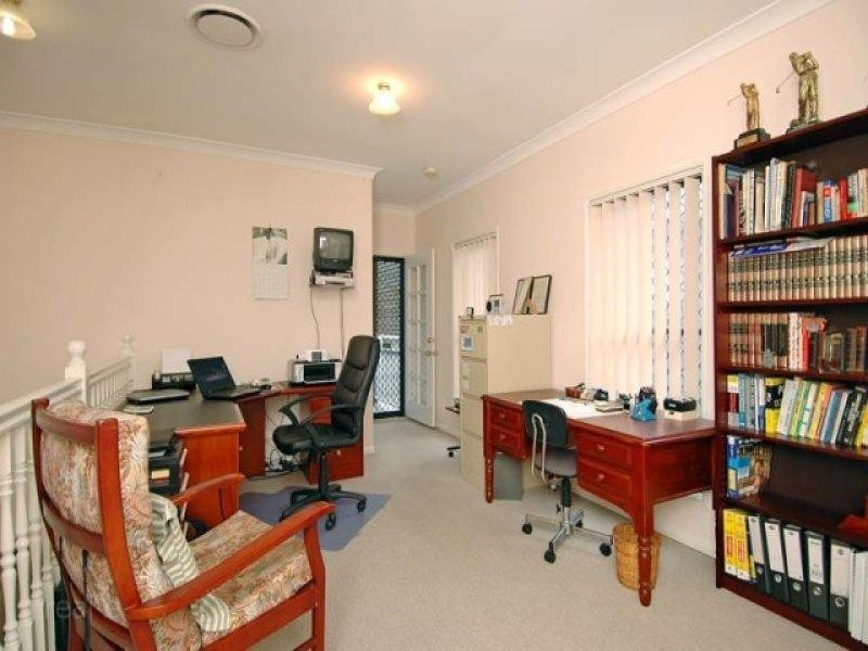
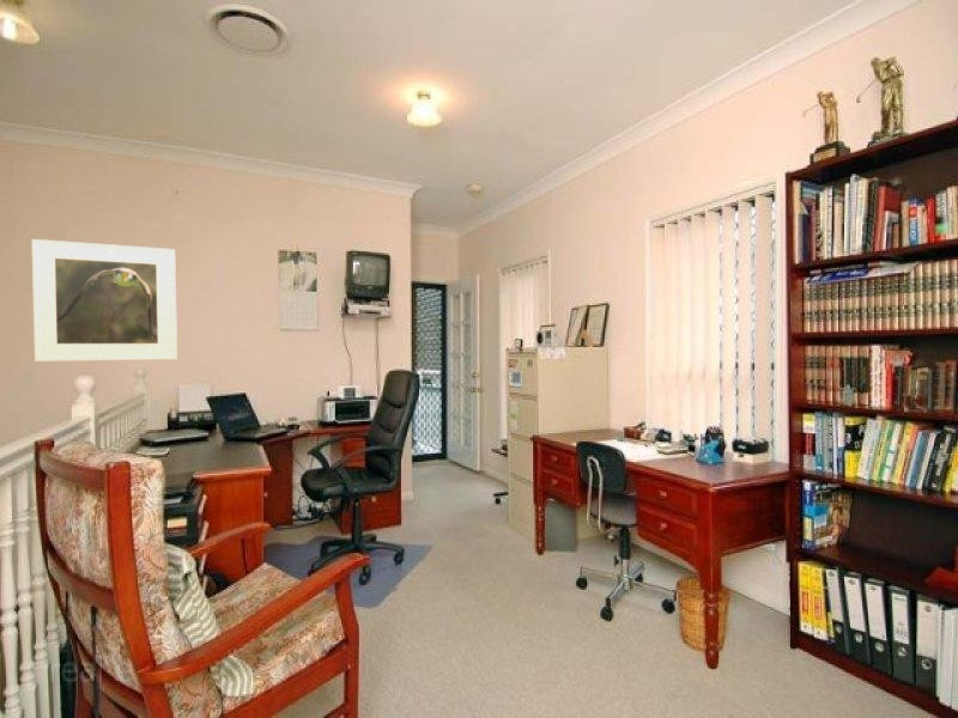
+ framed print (108, 302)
